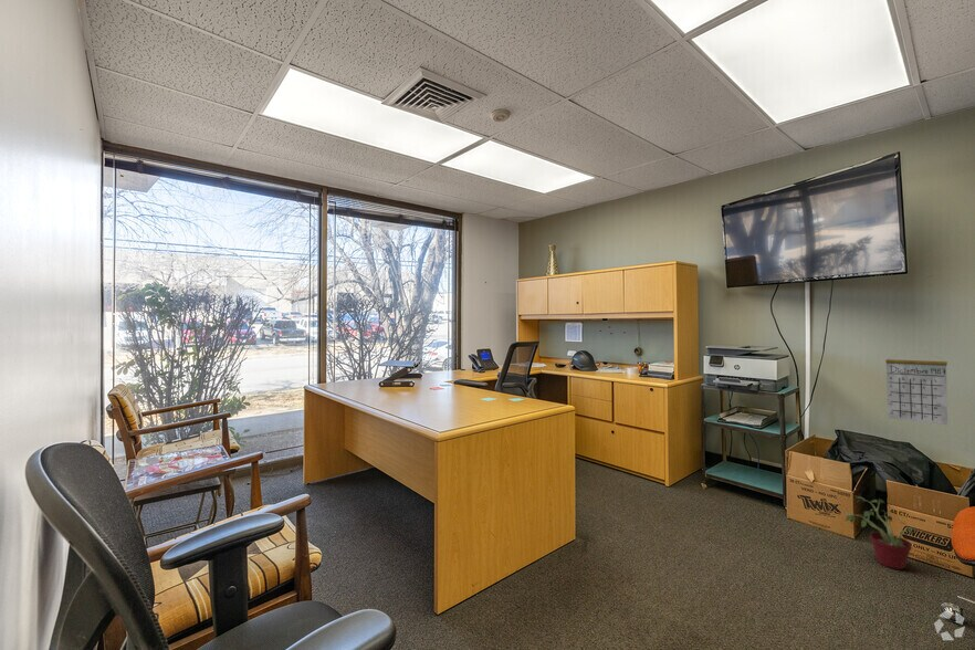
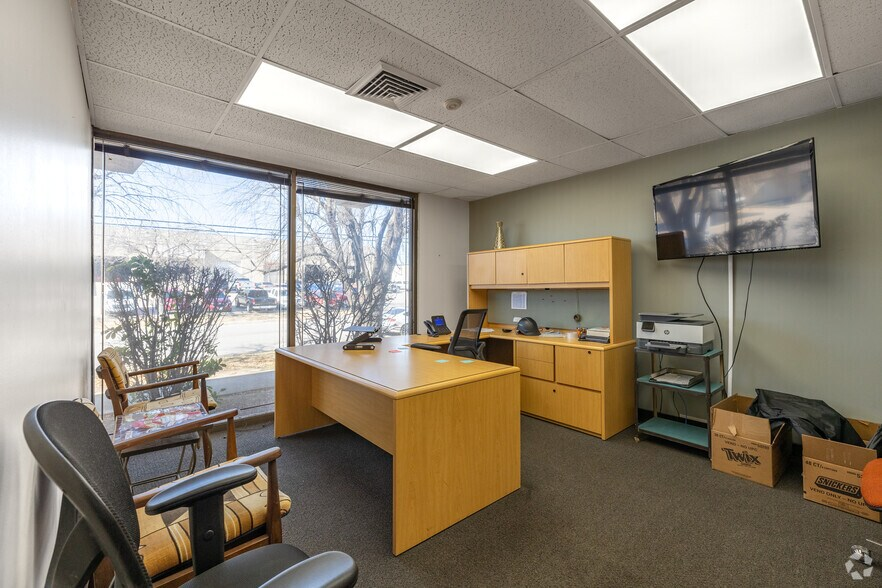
- potted plant (878, 530)
- calendar (915, 384)
